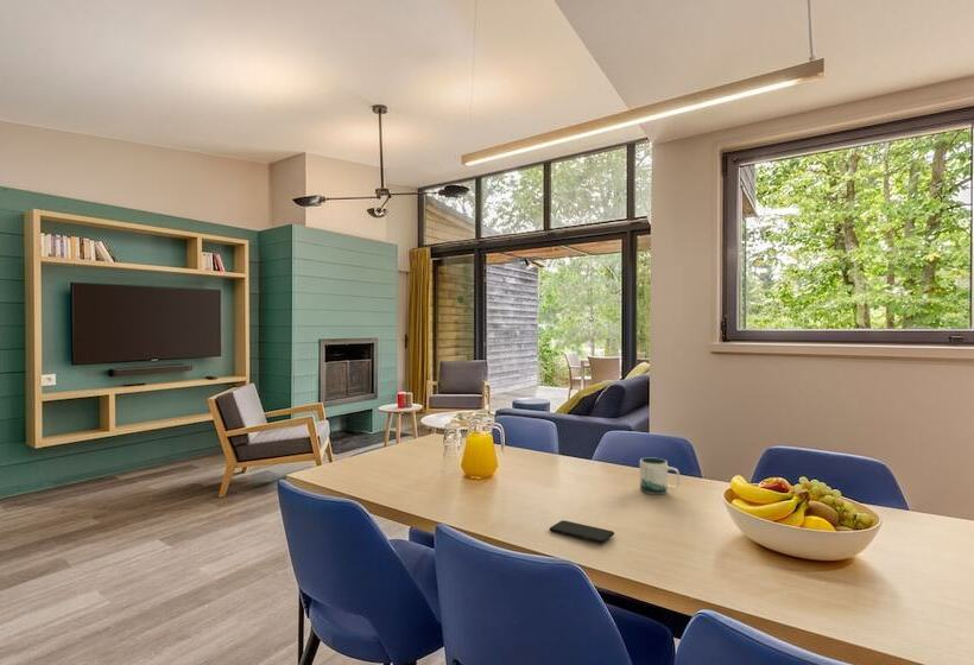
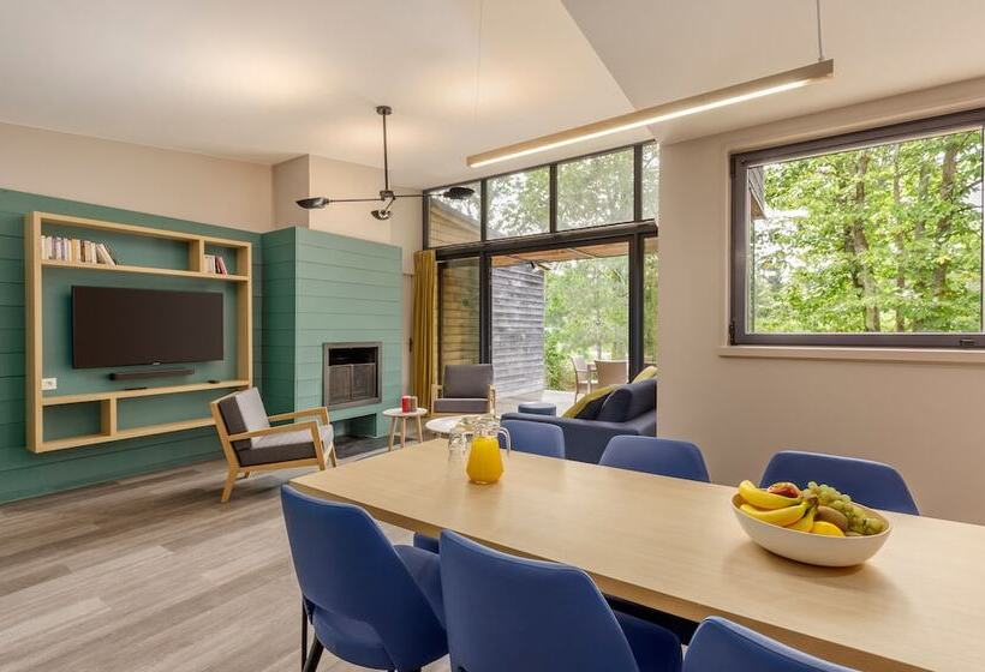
- mug (659, 476)
- smartphone (581, 531)
